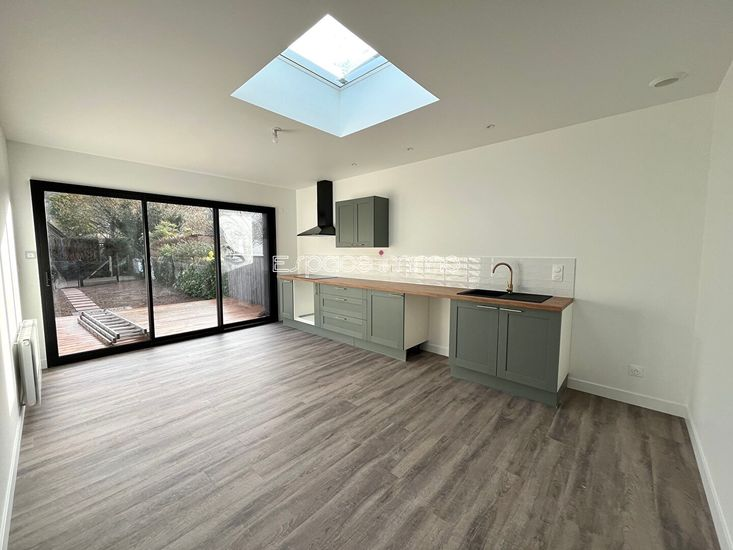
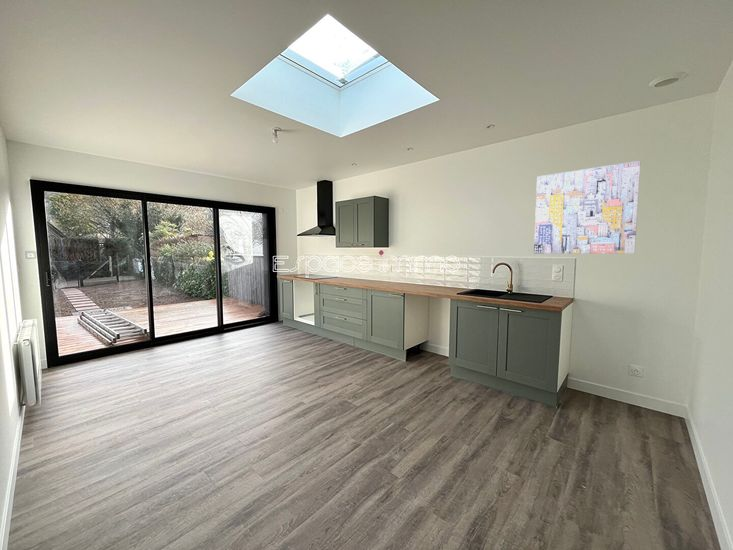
+ wall art (582, 212)
